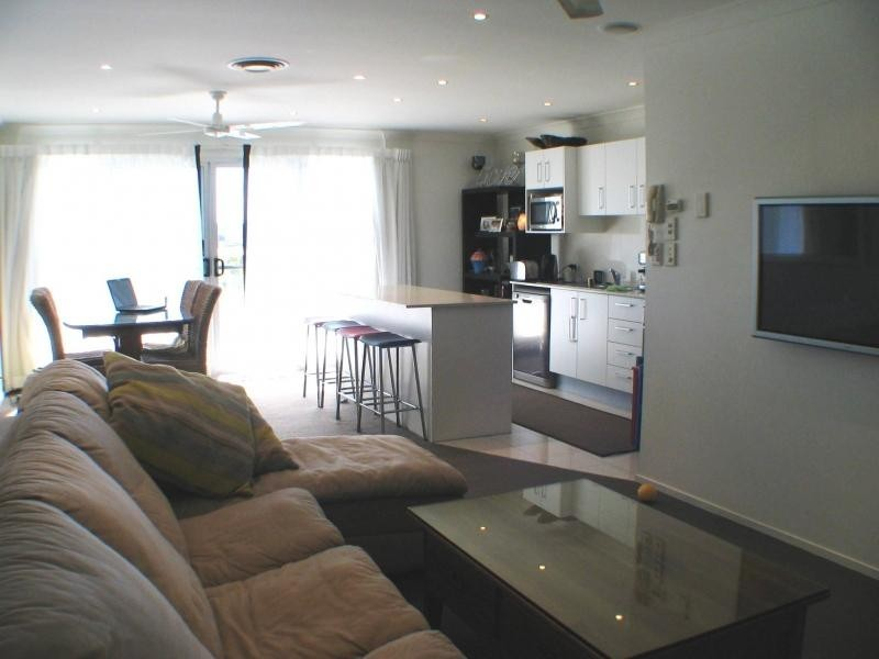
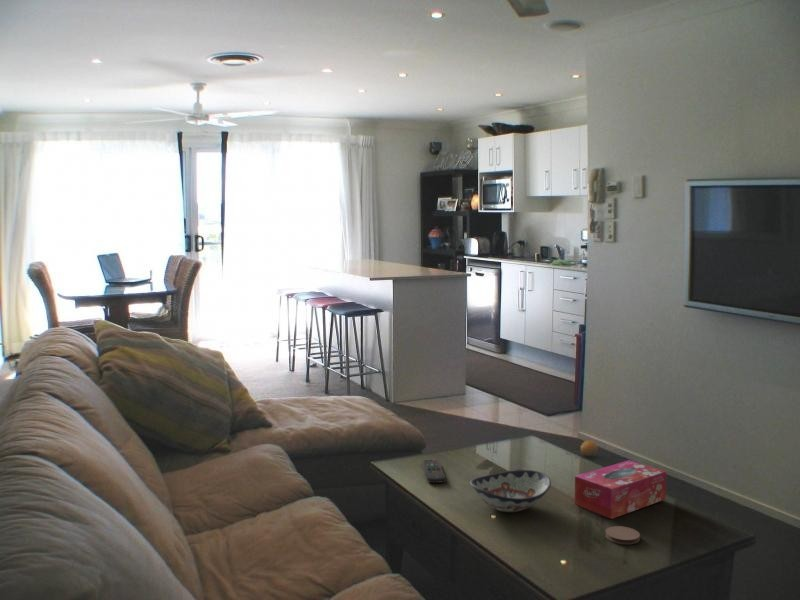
+ decorative bowl (510, 493)
+ coaster (622, 535)
+ tissue box (620, 487)
+ remote control (433, 470)
